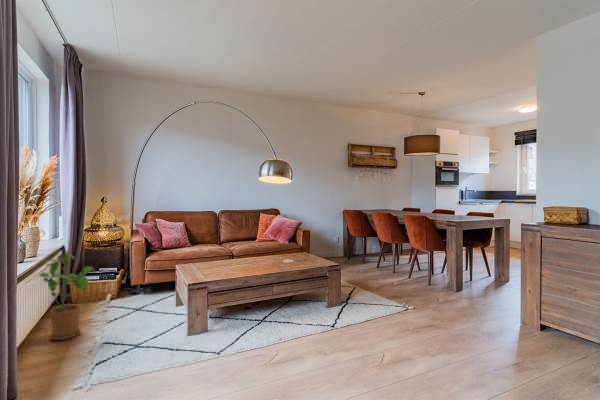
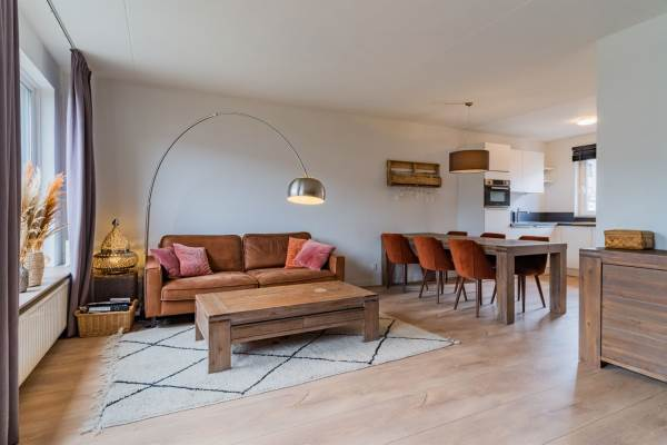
- house plant (68, 294)
